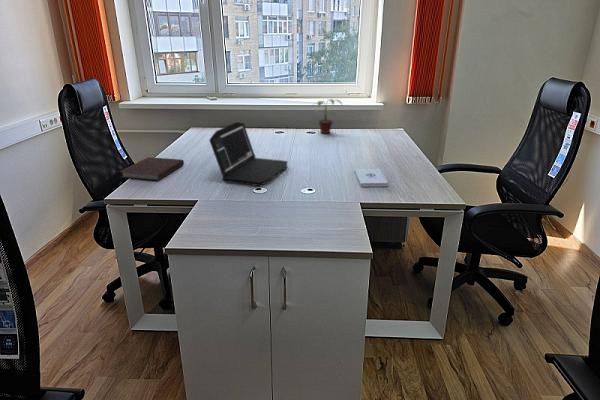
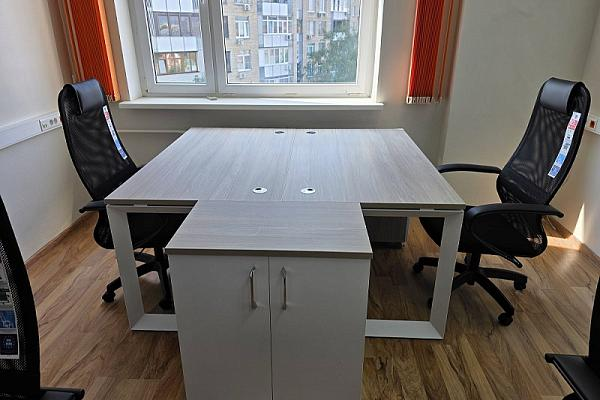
- potted plant (325, 116)
- notepad (370, 177)
- laptop (252, 150)
- notebook (153, 168)
